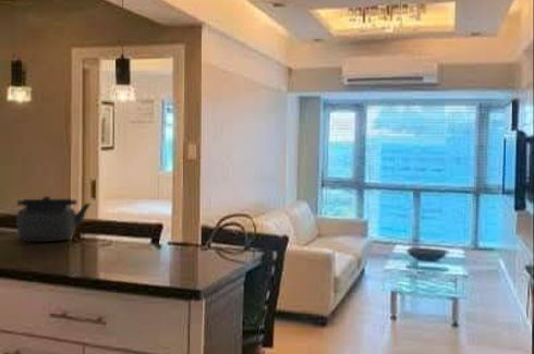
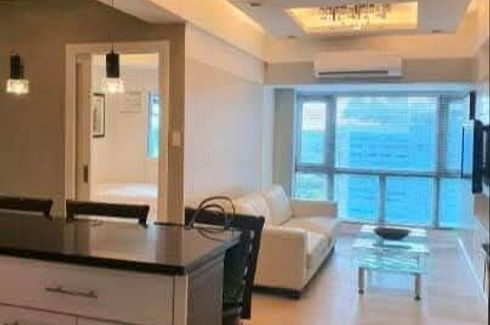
- kettle (48, 217)
